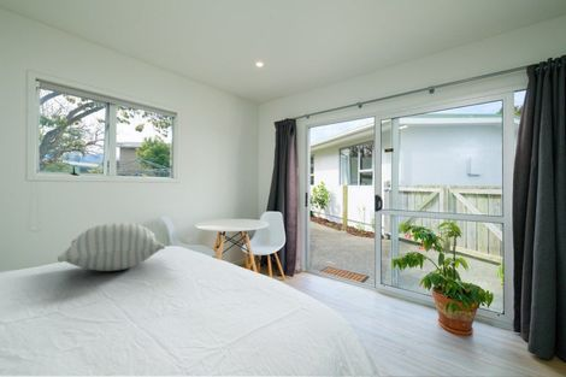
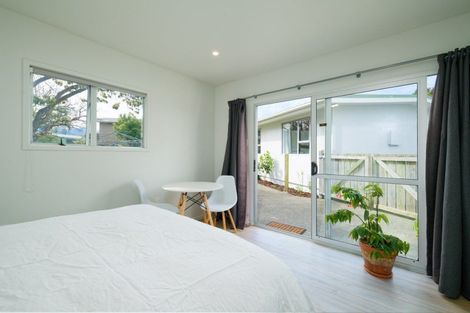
- pillow (116, 245)
